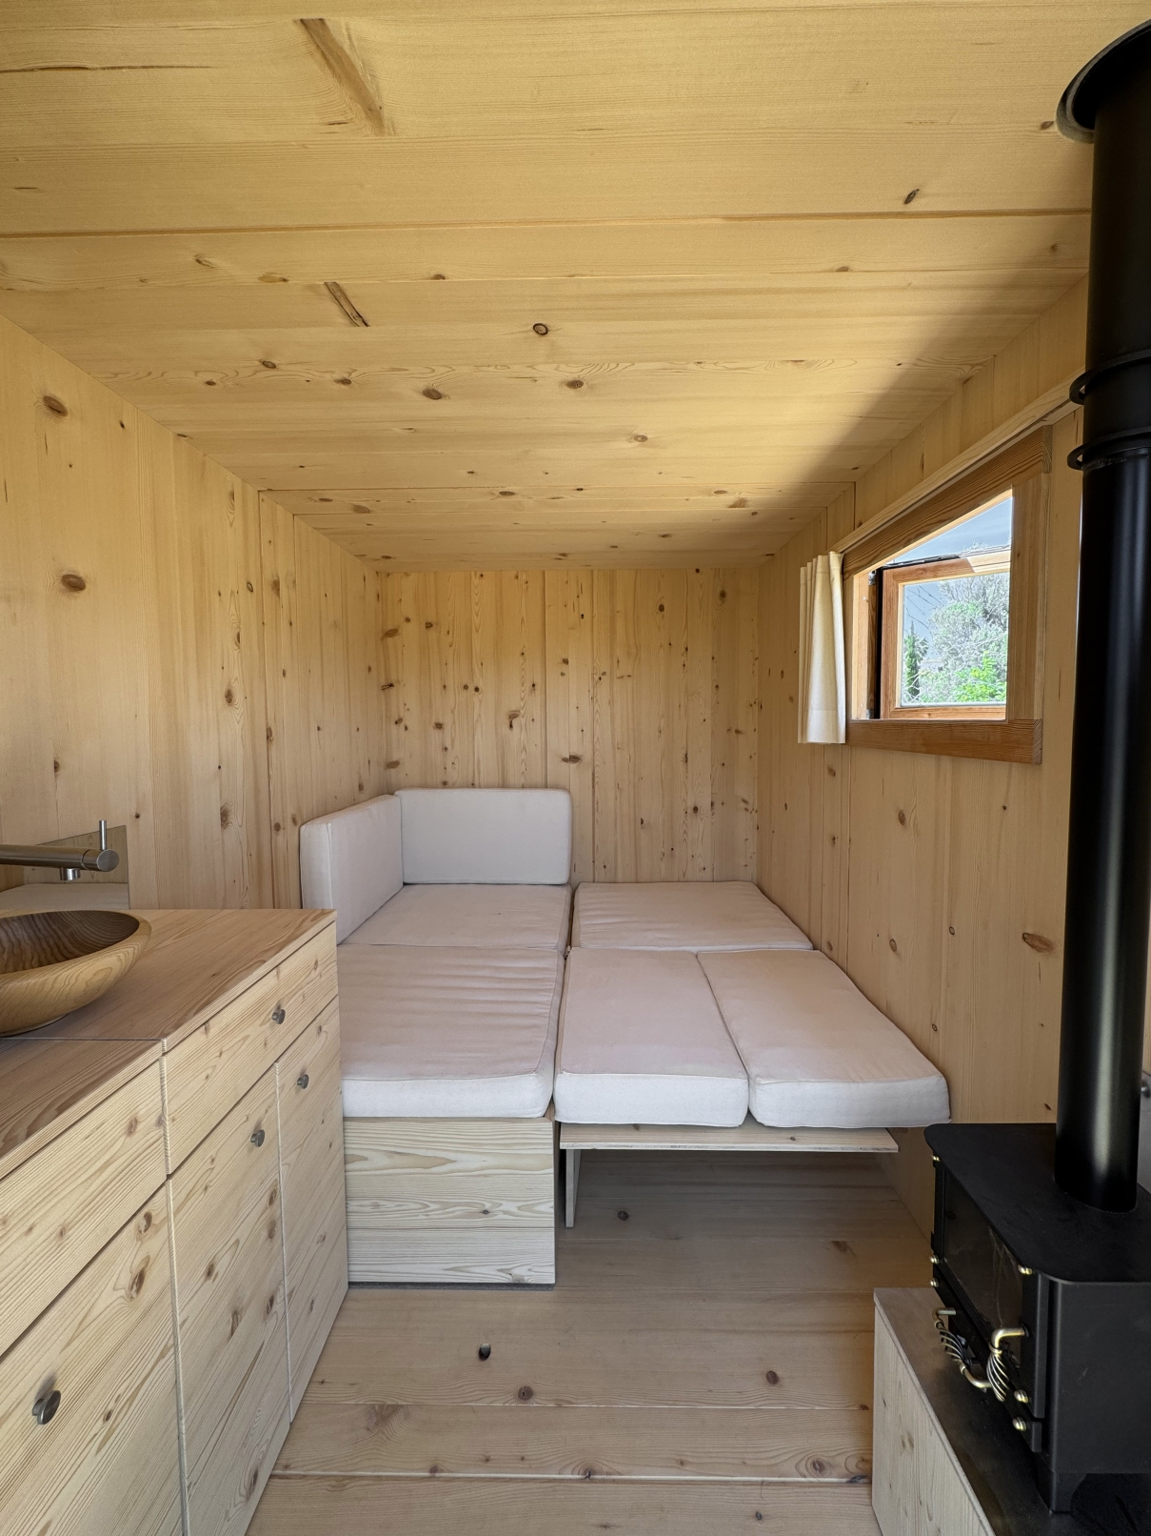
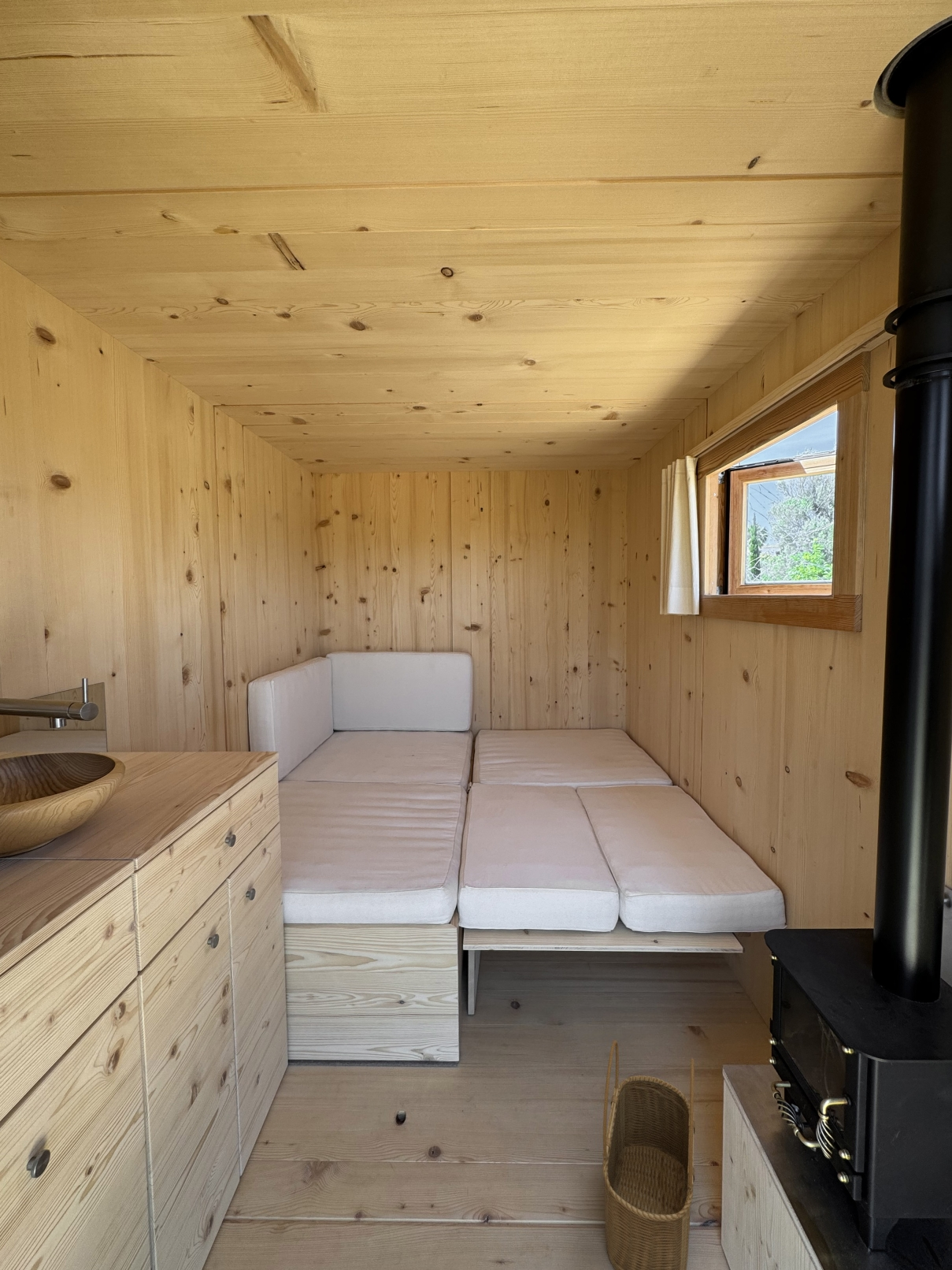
+ wicker basket (650, 1136)
